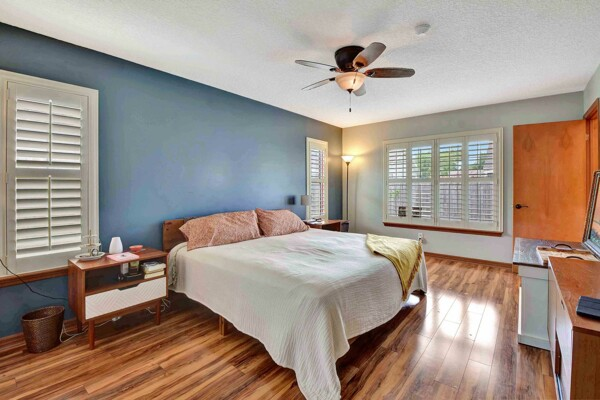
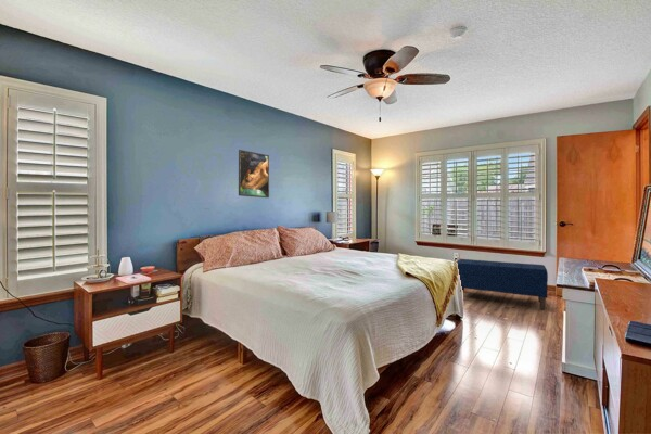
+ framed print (254, 175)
+ bench (498, 281)
